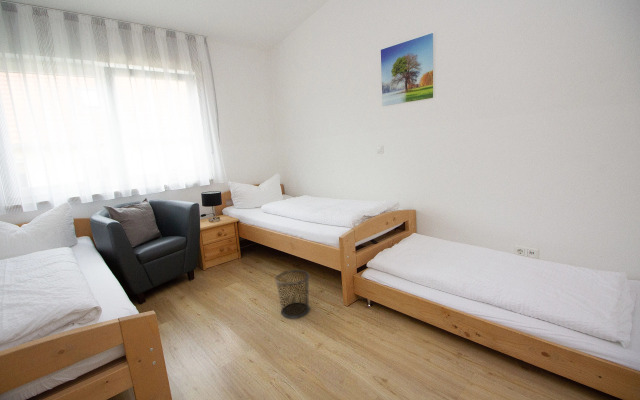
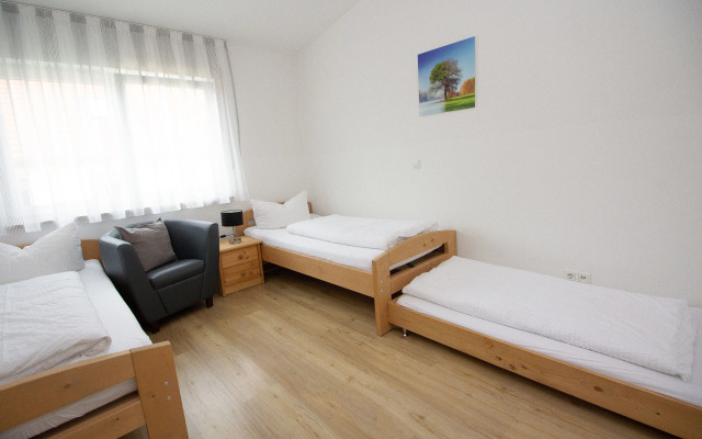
- waste bin (293, 293)
